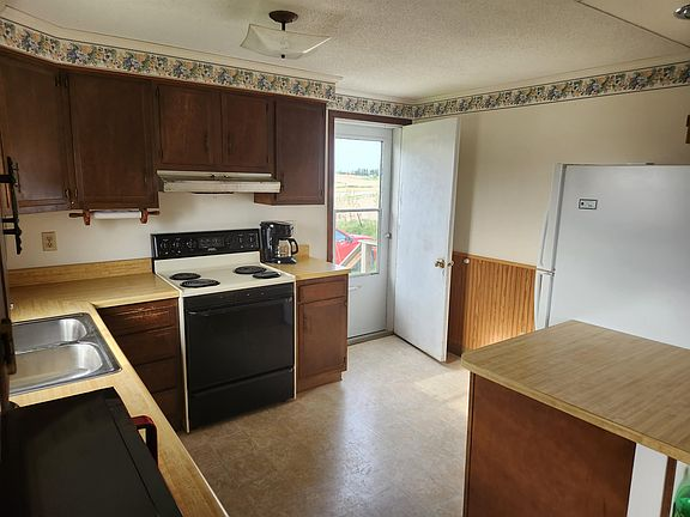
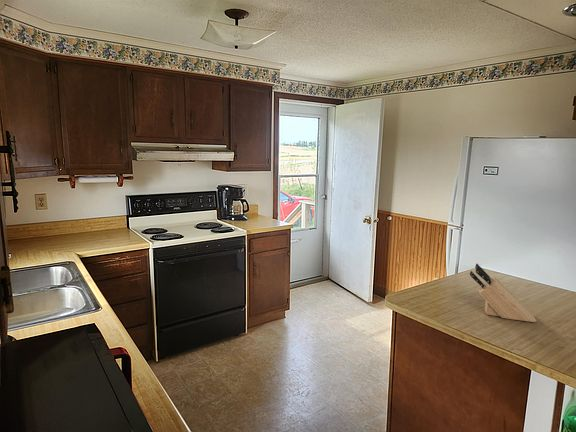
+ knife block (501, 291)
